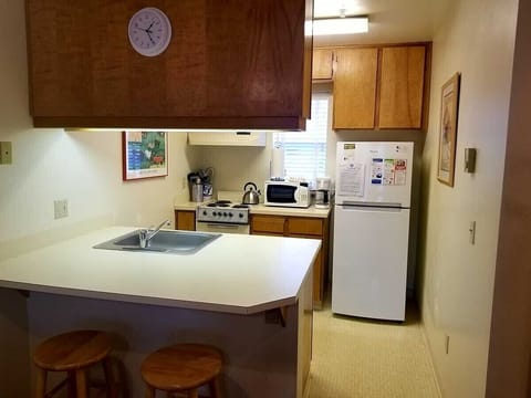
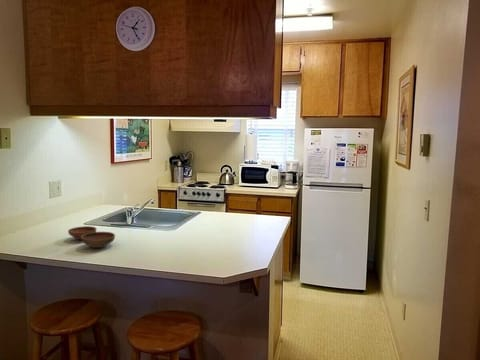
+ bowl (90, 237)
